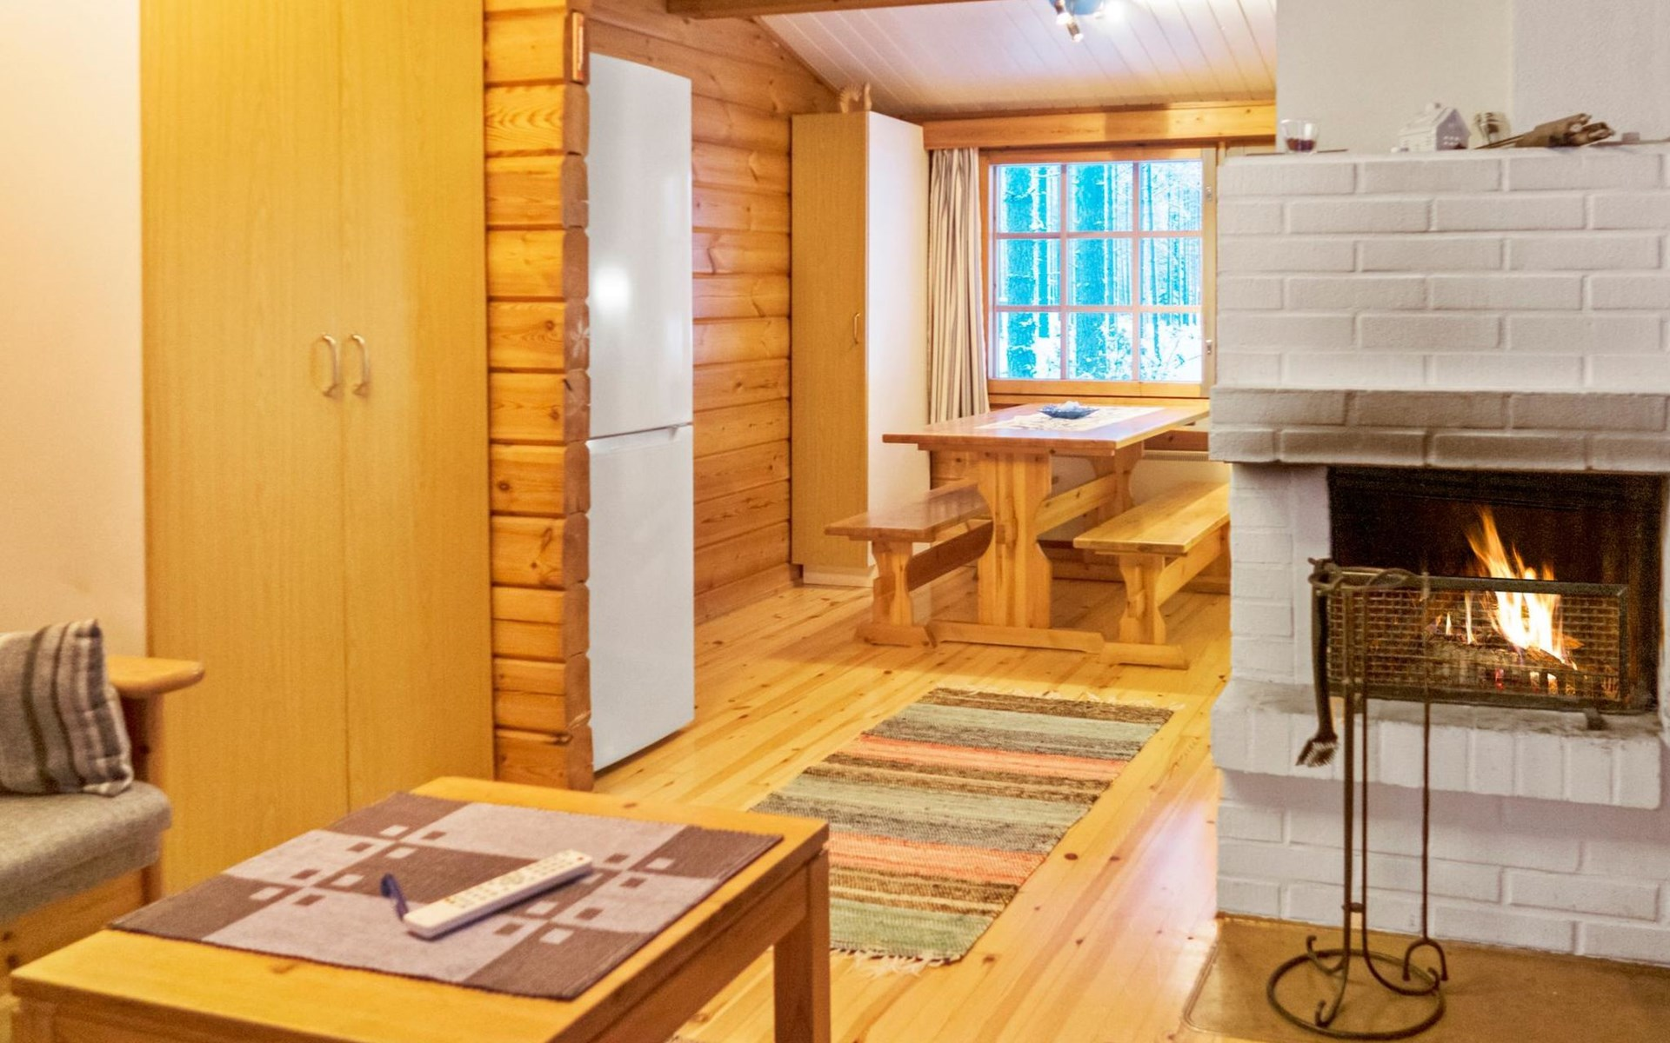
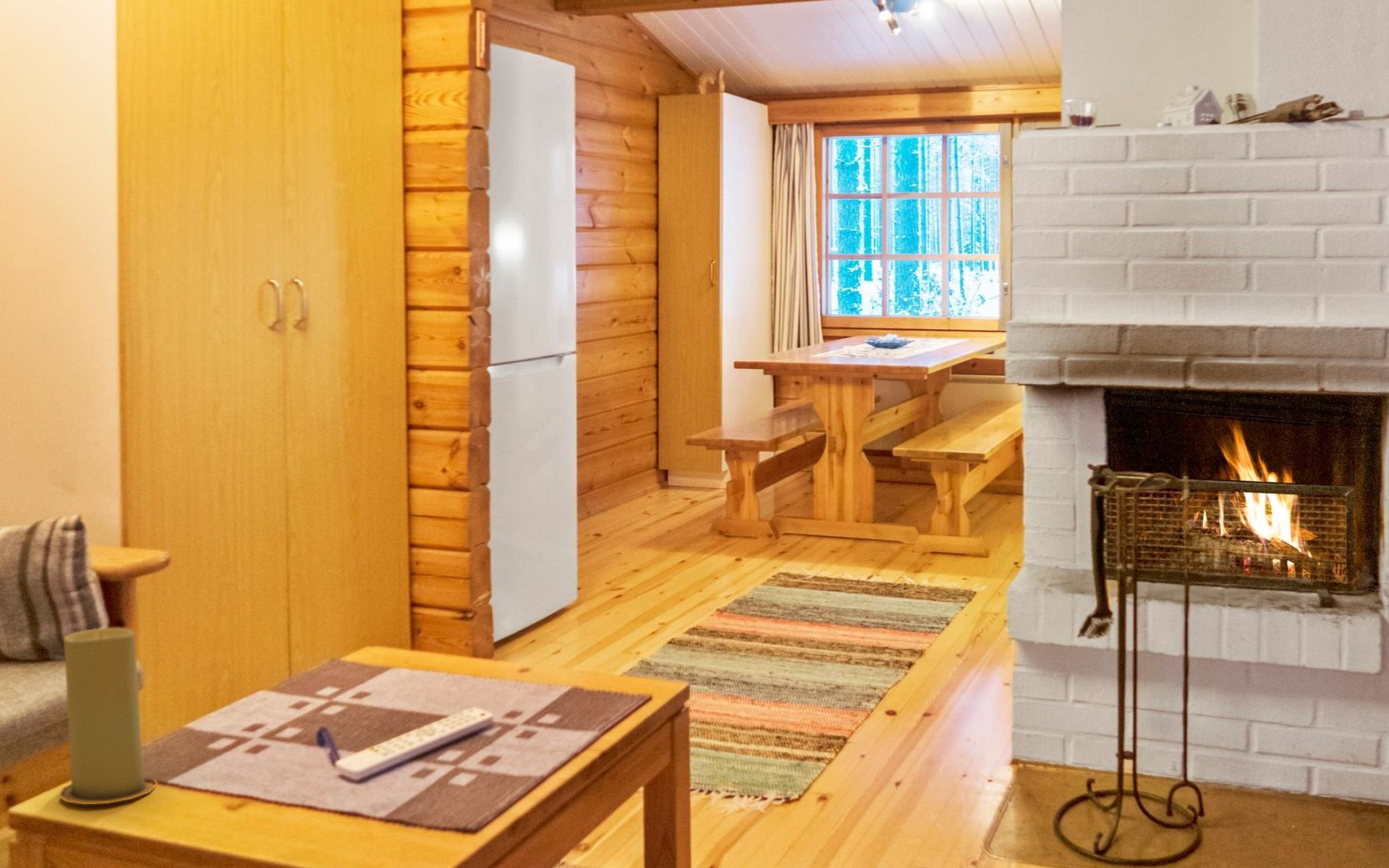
+ candle (106, 711)
